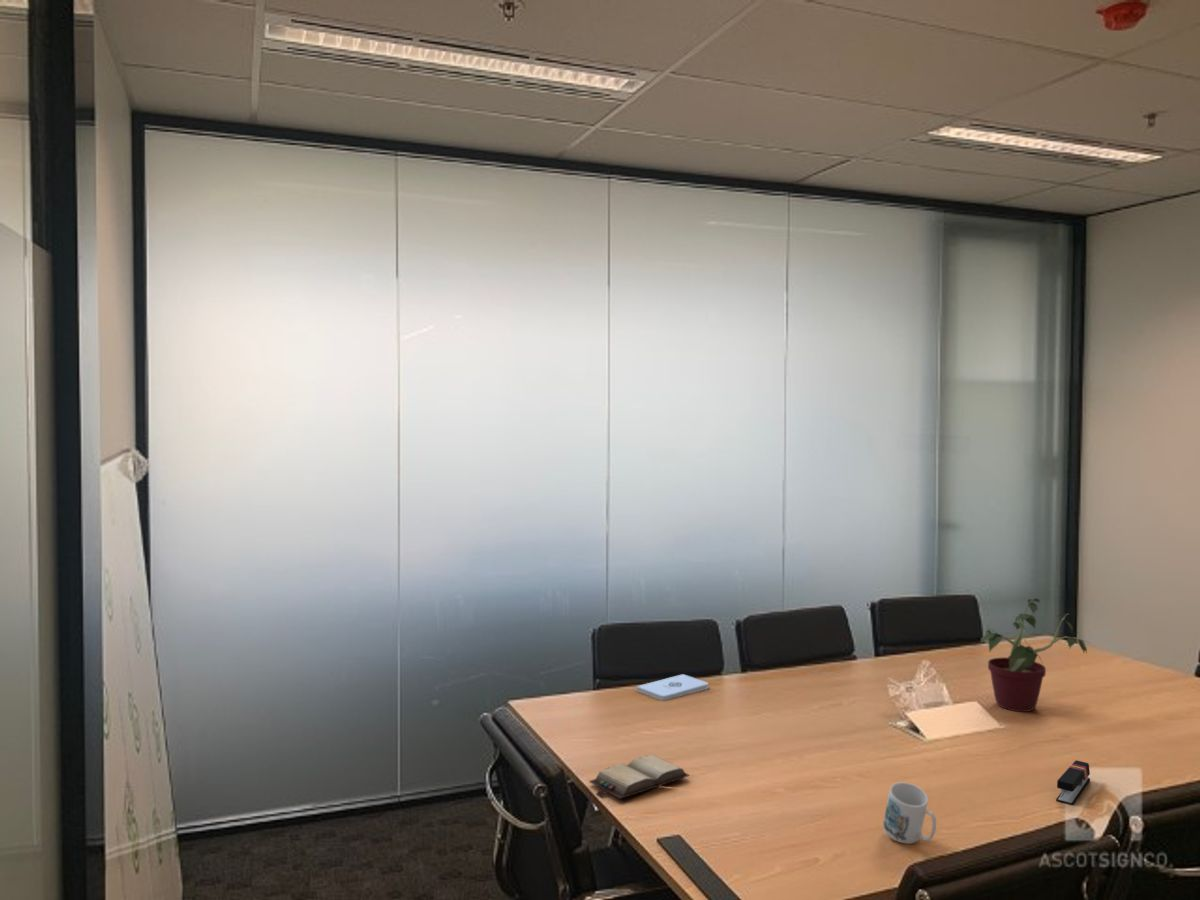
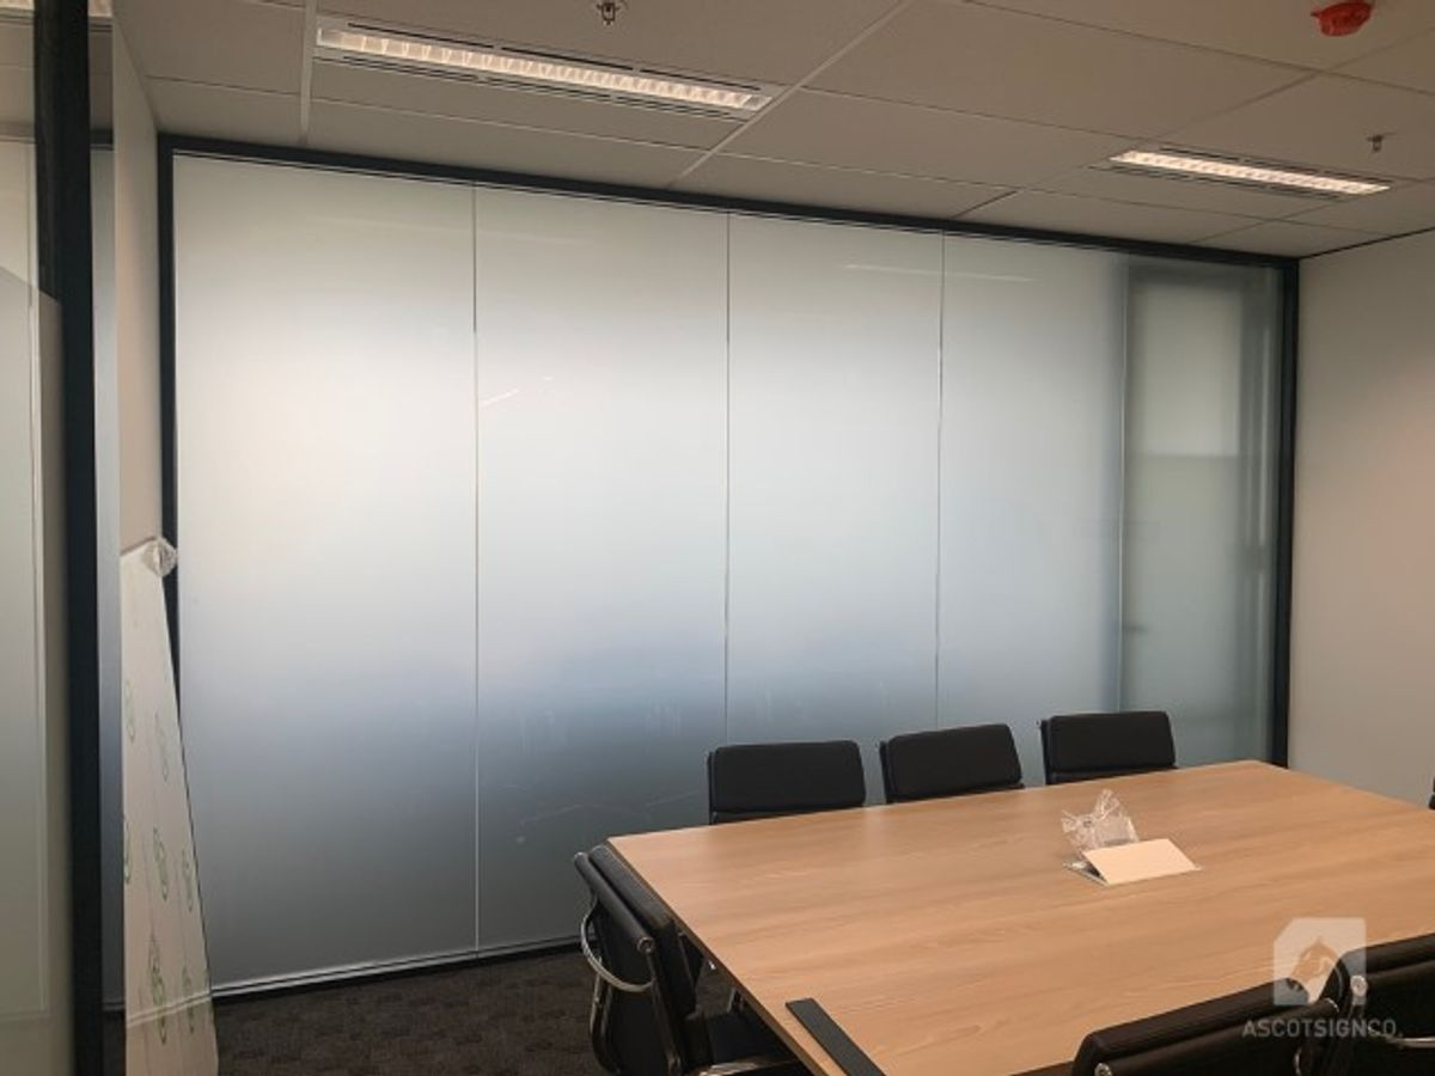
- potted plant (1038, 655)
- mug (910, 813)
- notepad (673, 687)
- hardback book (639, 774)
- stapler (1073, 780)
